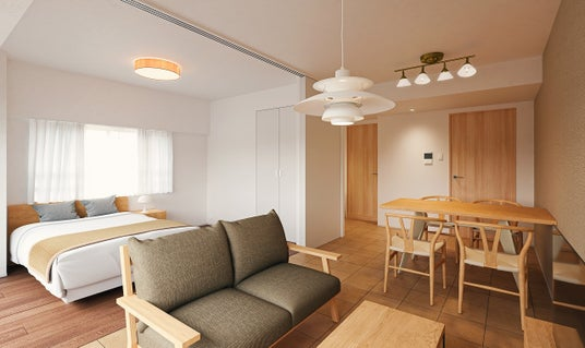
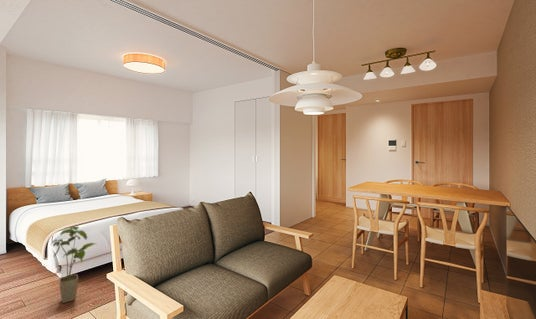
+ house plant (74, 261)
